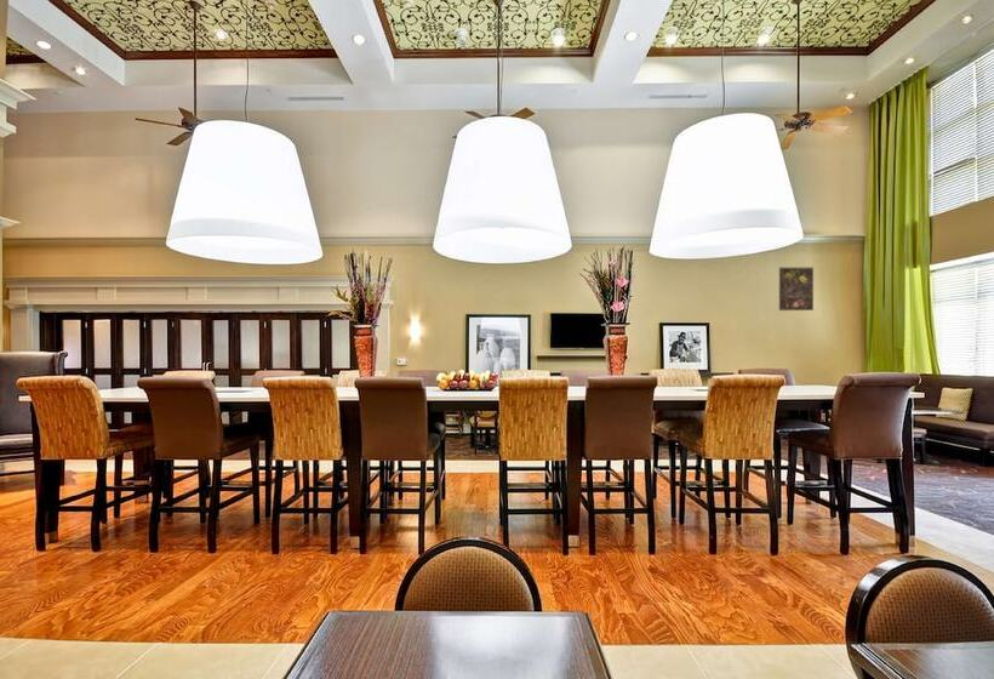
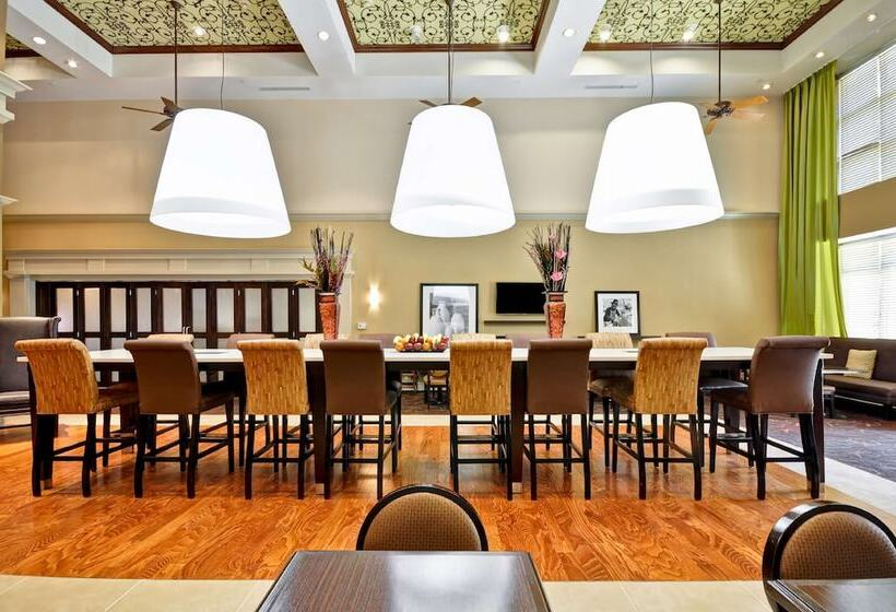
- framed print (795, 289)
